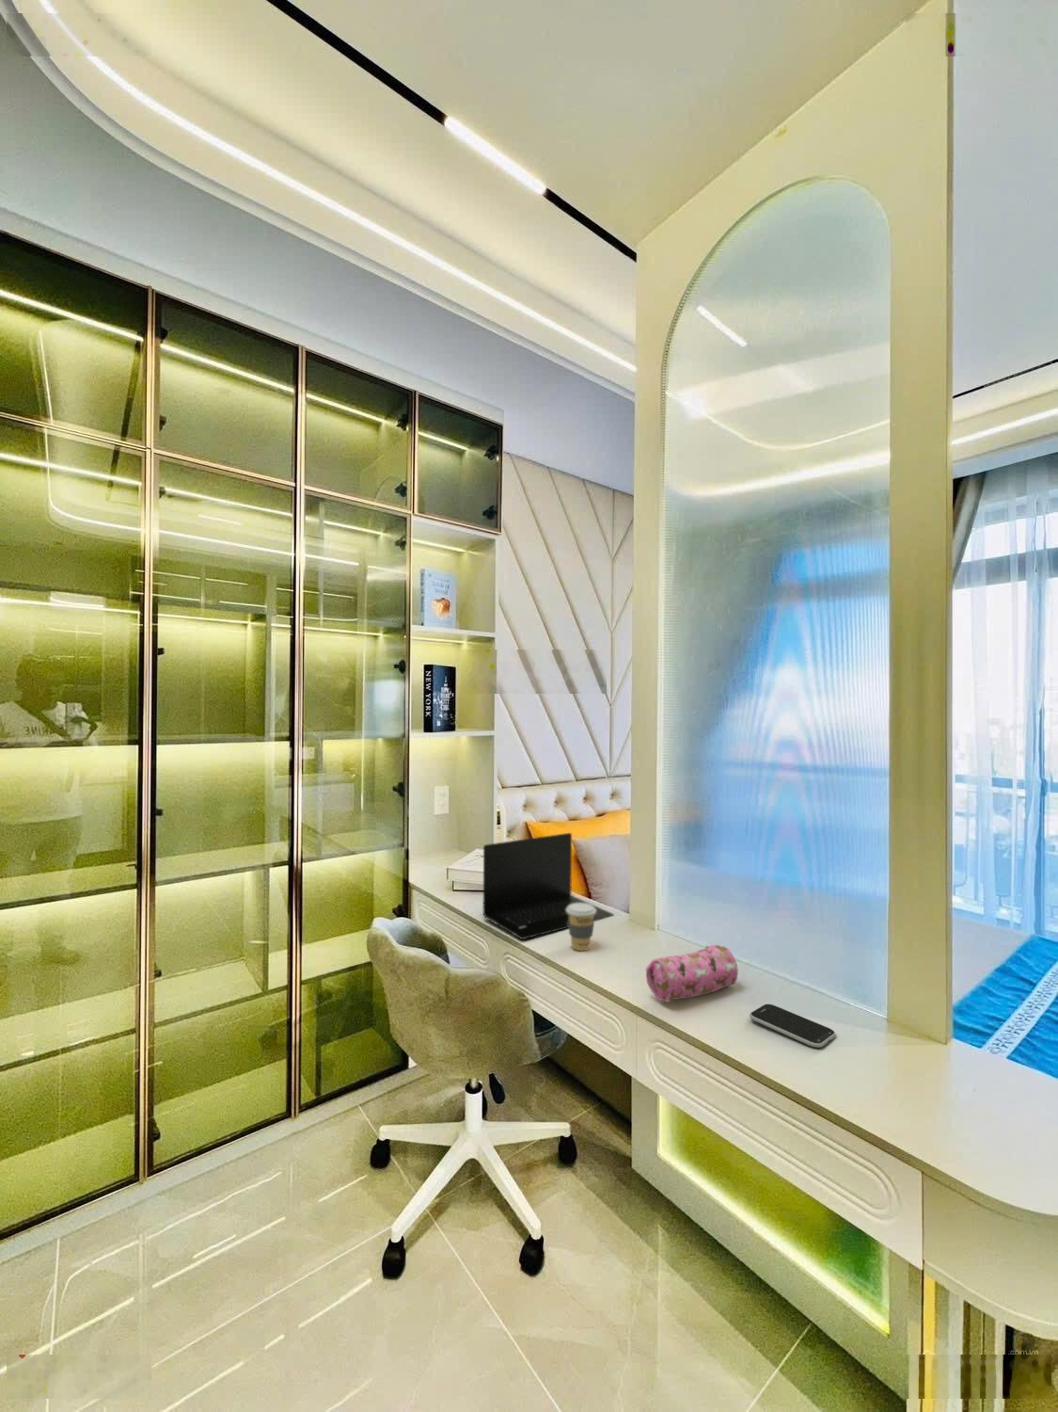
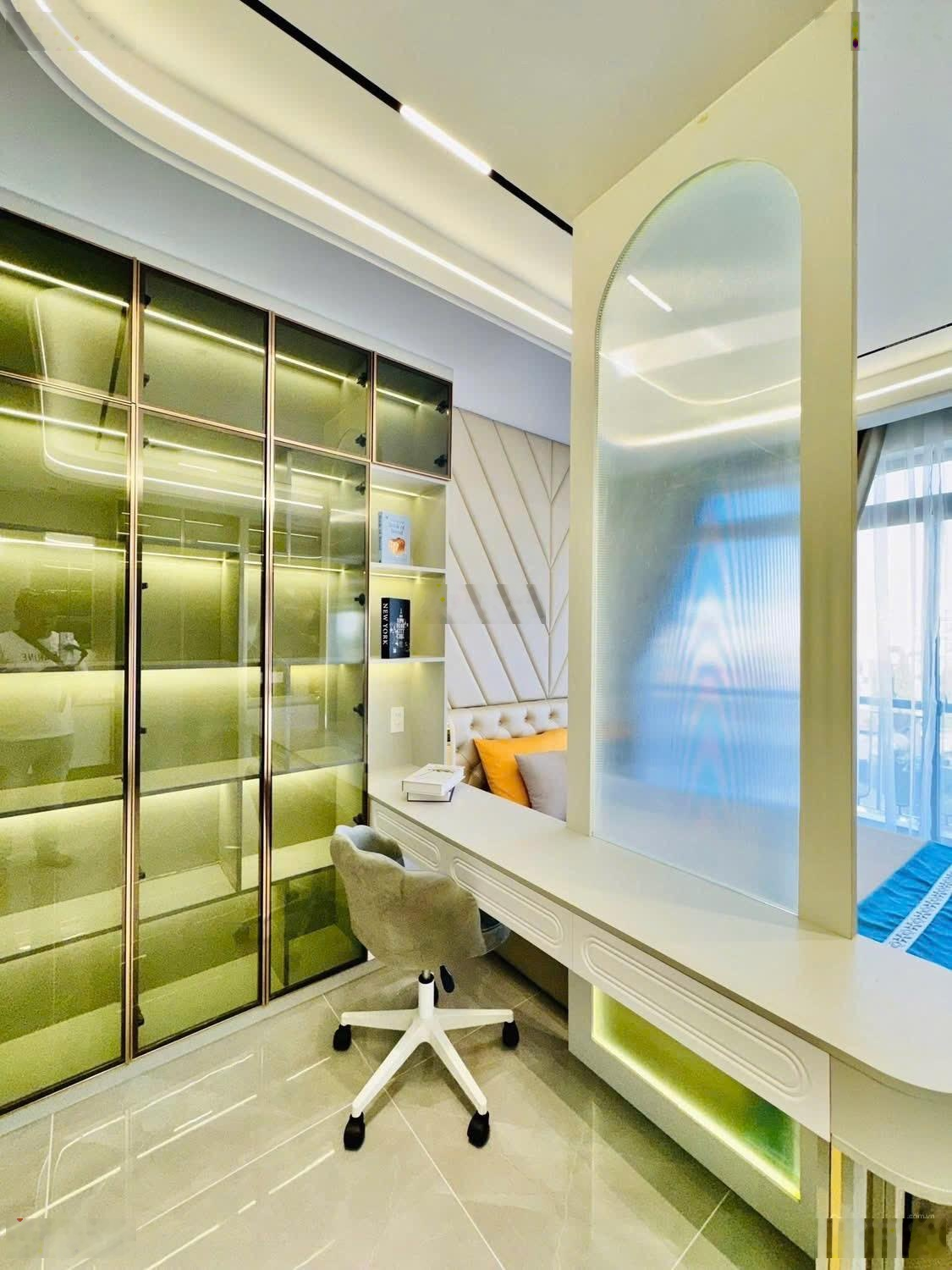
- pencil case (691, 972)
- coffee cup (580, 926)
- smartphone (791, 1024)
- laptop (548, 881)
